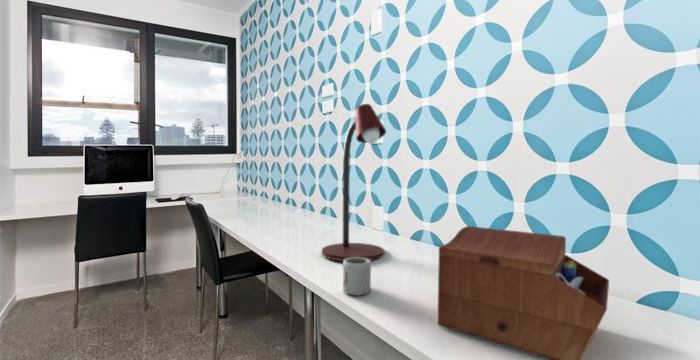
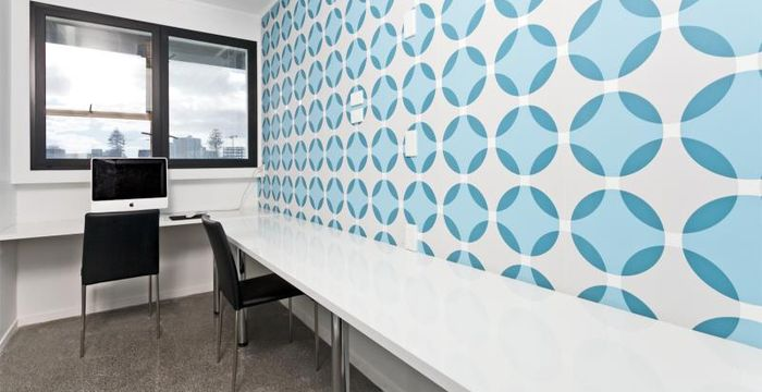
- sewing box (521, 283)
- cup (356, 274)
- desk lamp (349, 180)
